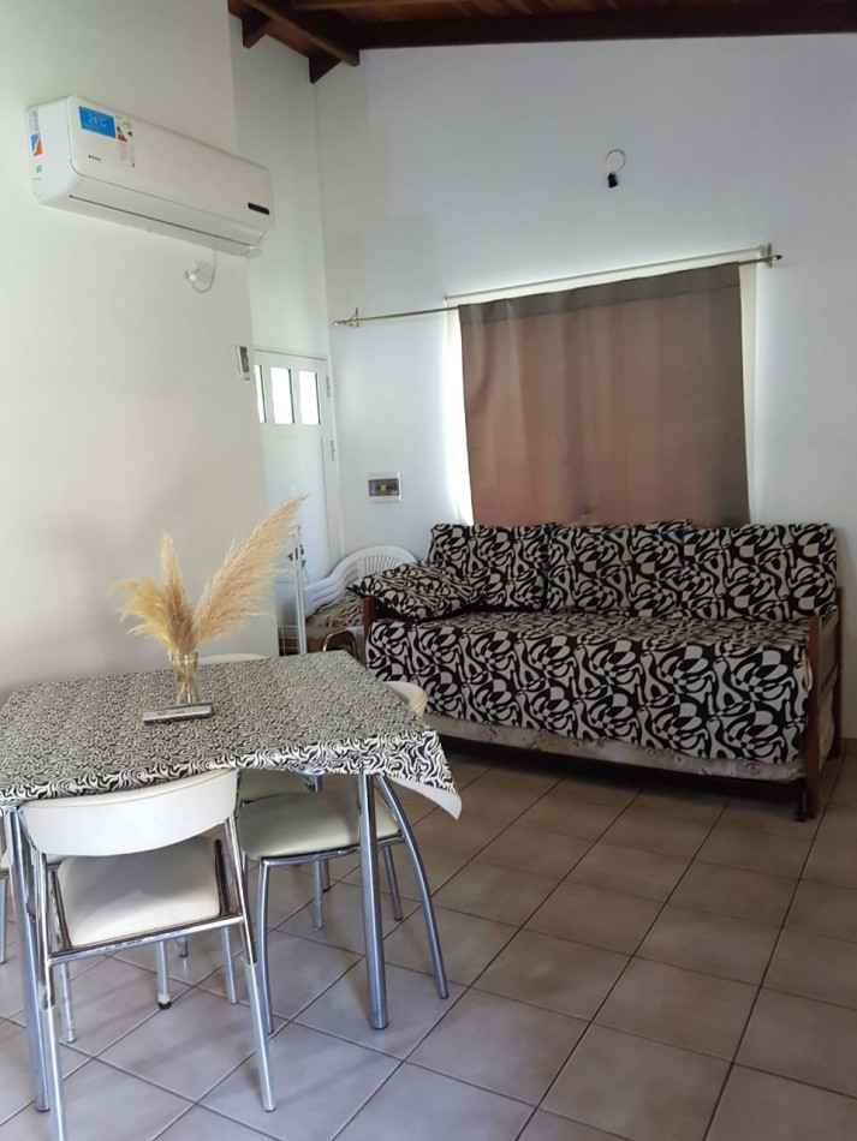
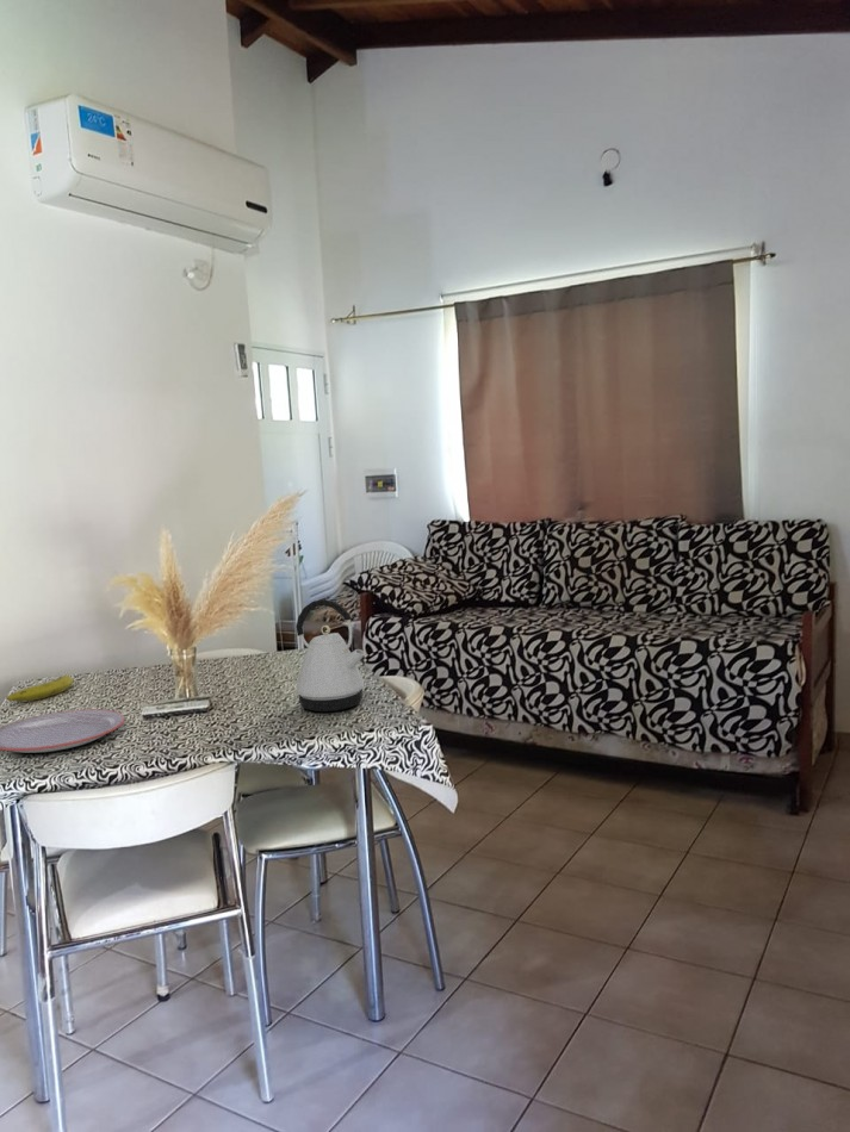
+ plate (57, 732)
+ kettle (329, 652)
+ fruit (41, 688)
